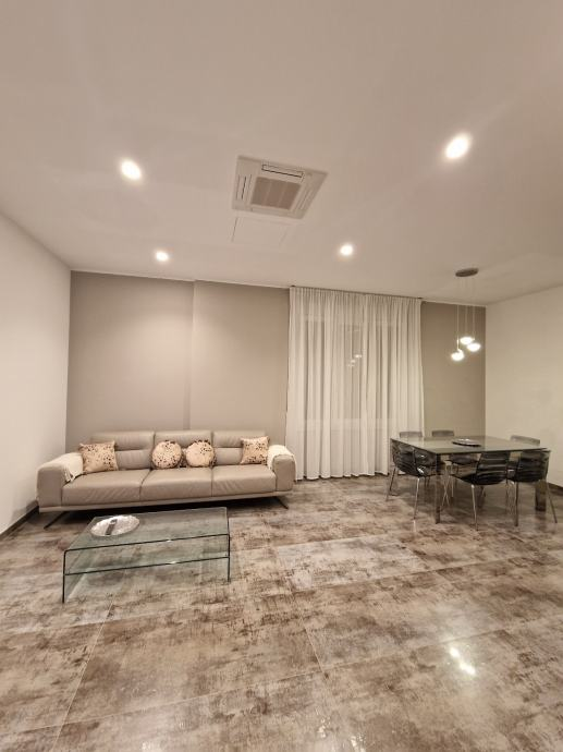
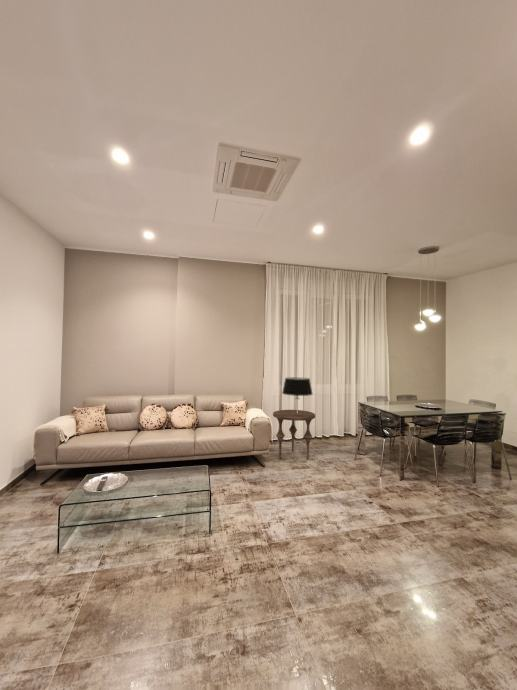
+ table lamp (297, 395)
+ side table (293, 434)
